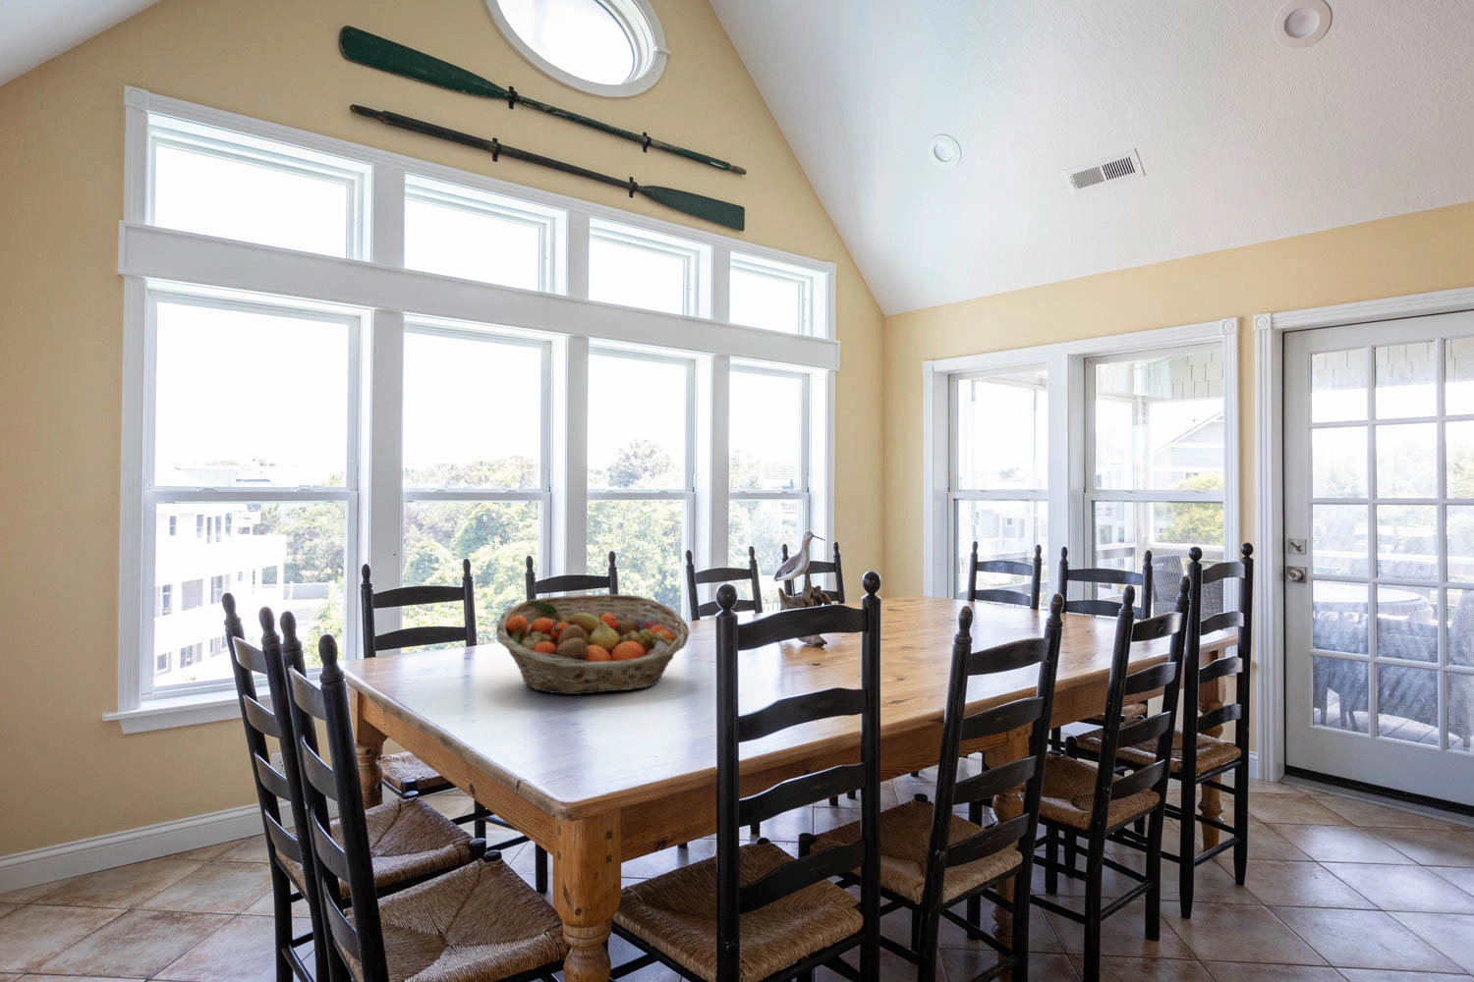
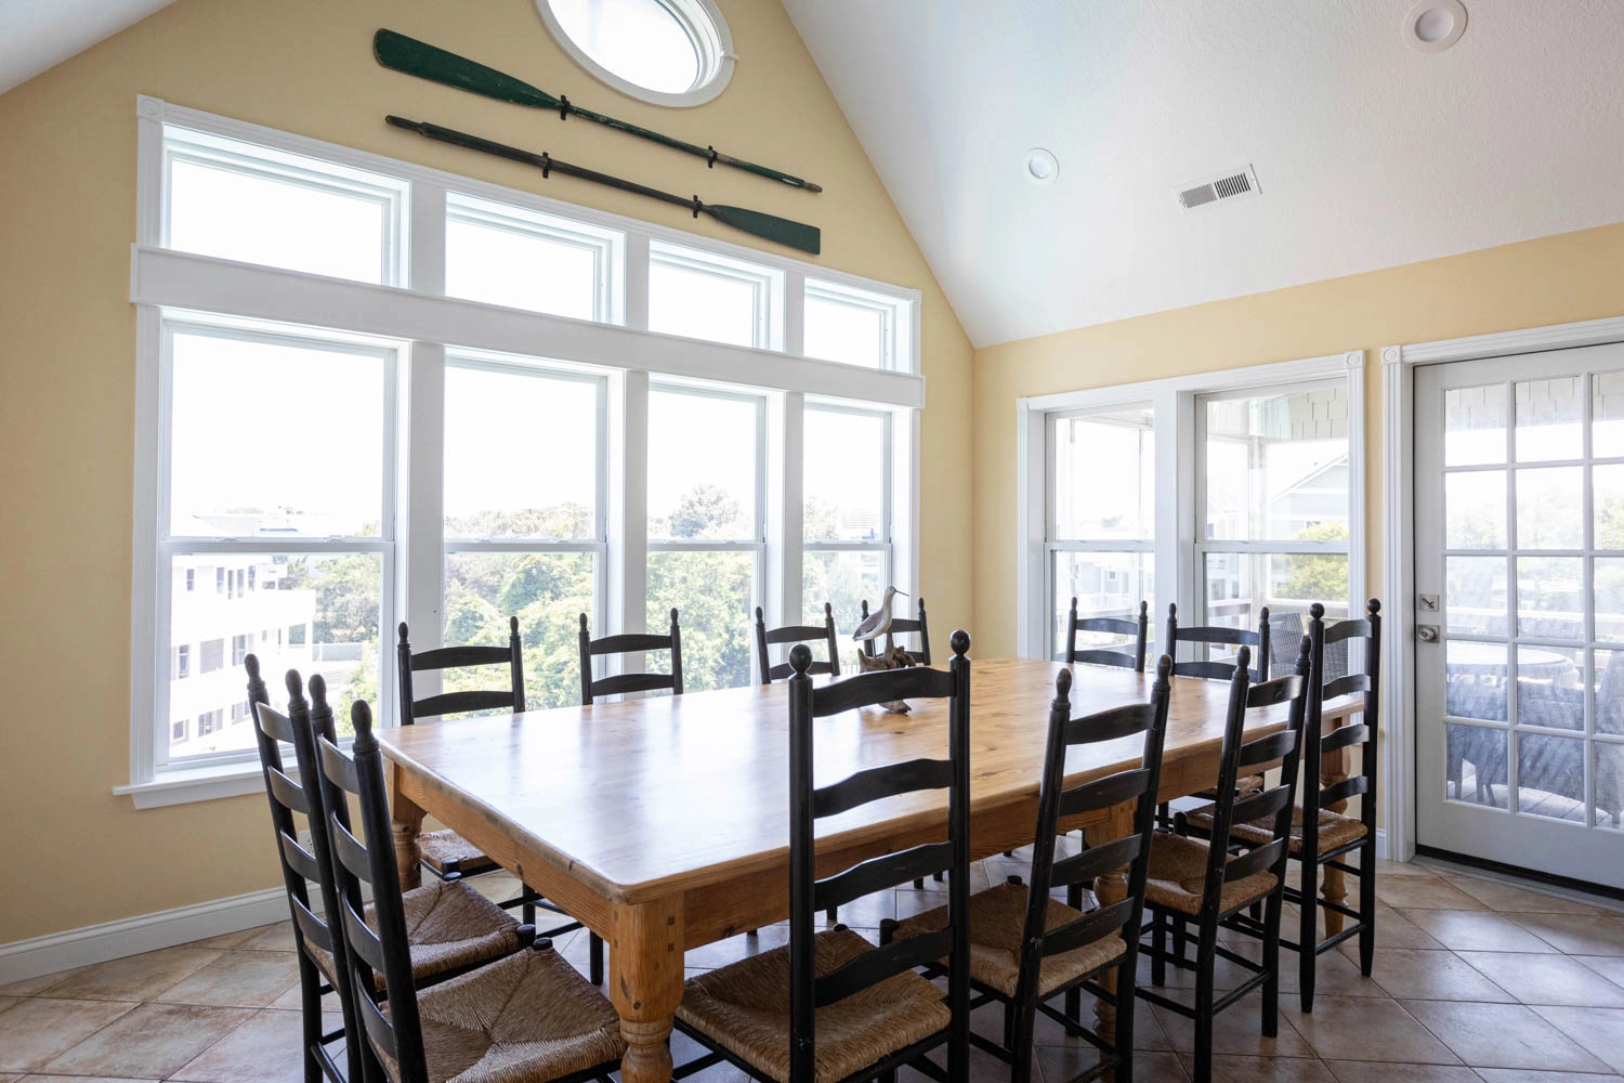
- fruit basket (593, 640)
